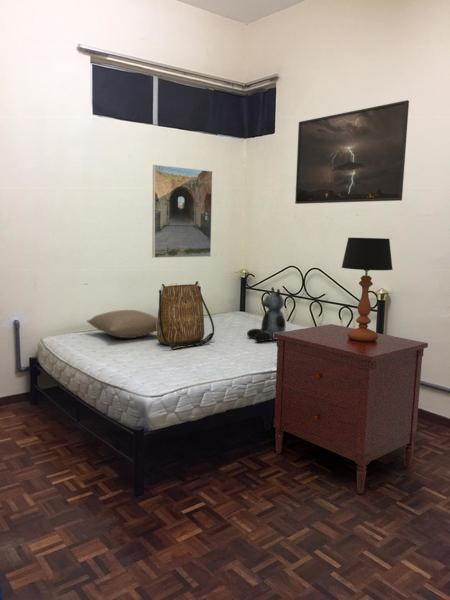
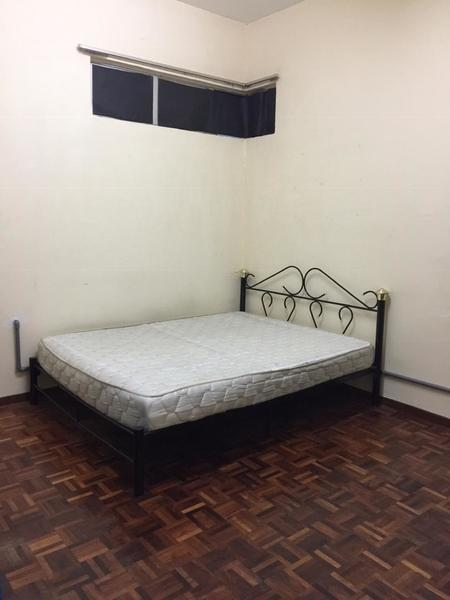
- tote bag (182, 313)
- table lamp (365, 288)
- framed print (345, 157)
- dresser (345, 400)
- pillow (126, 323)
- teddy bear (267, 314)
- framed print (183, 213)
